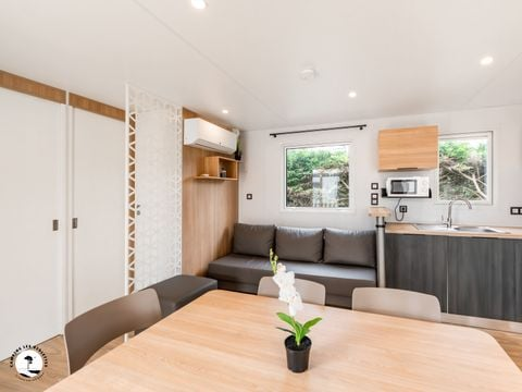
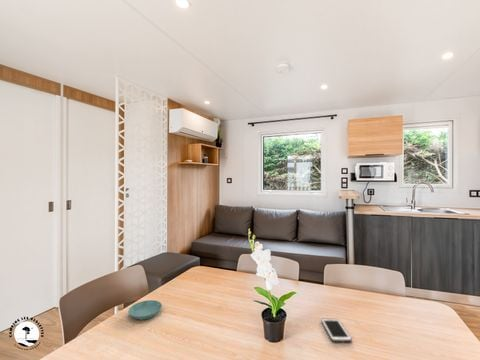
+ cell phone (335, 329)
+ saucer (145, 310)
